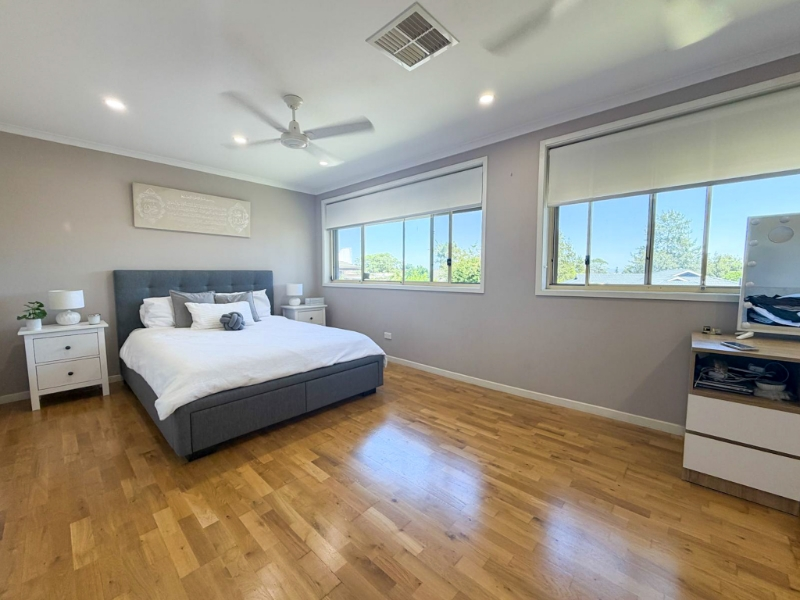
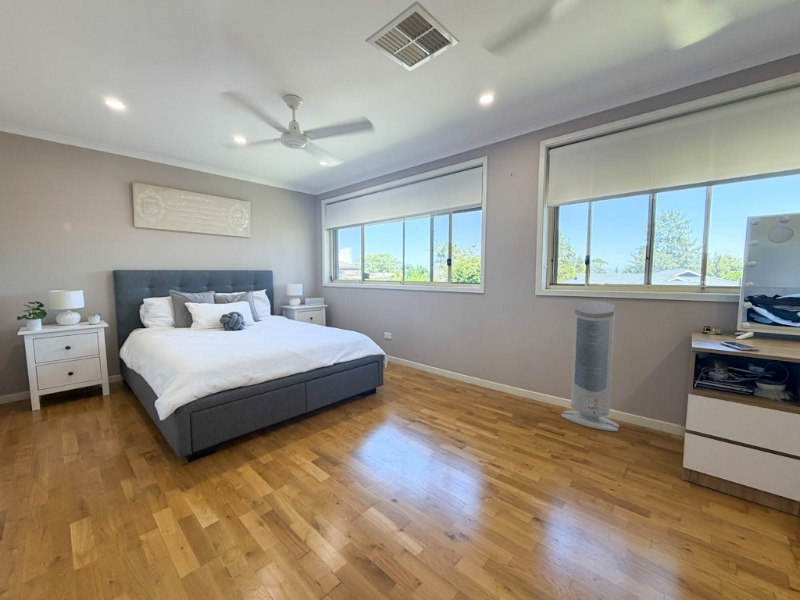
+ air purifier (592, 362)
